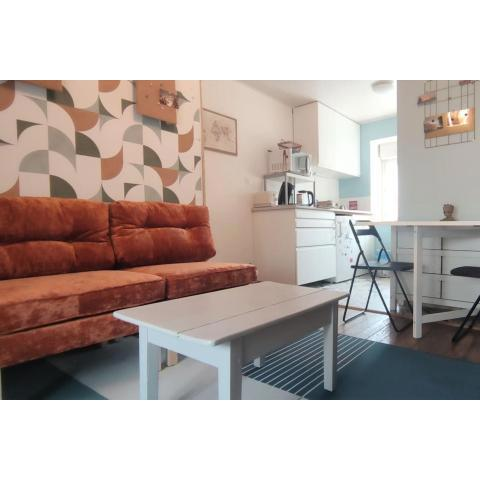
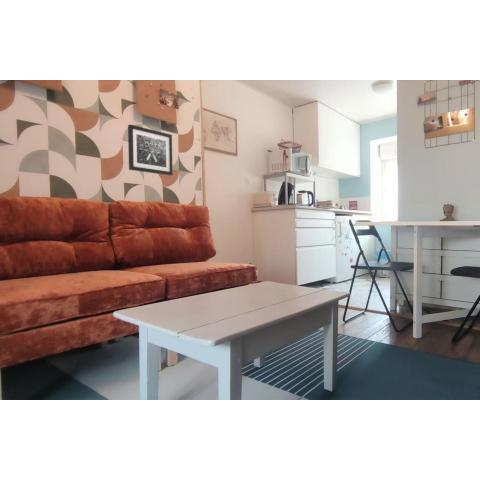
+ wall art (151, 151)
